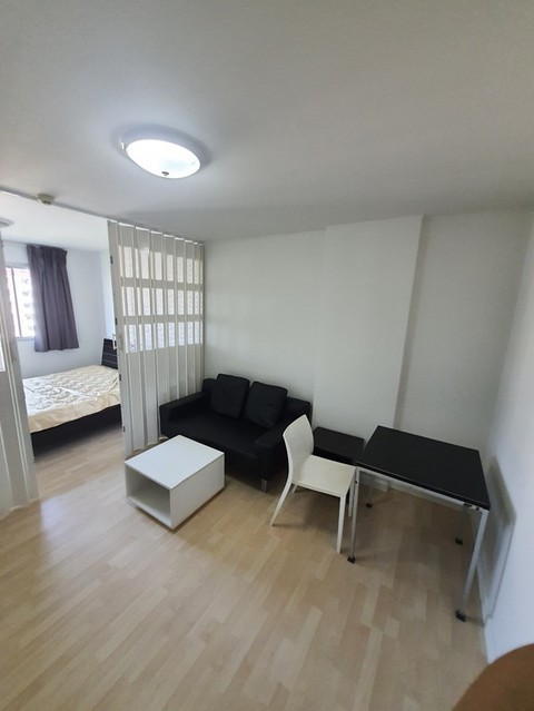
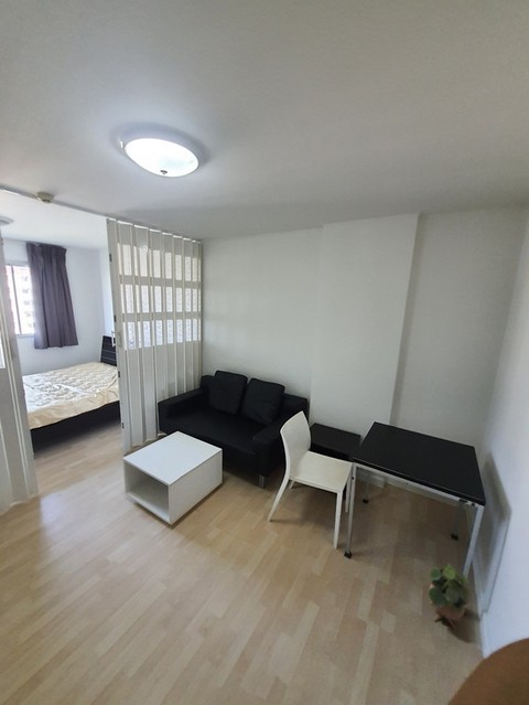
+ potted plant (446, 592)
